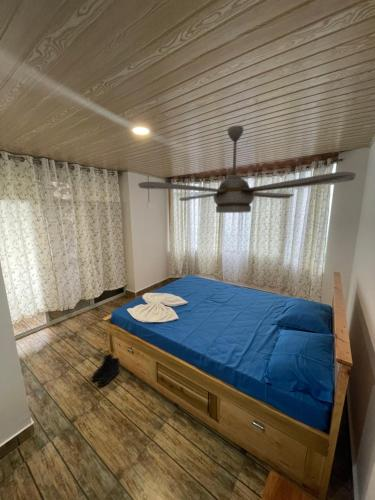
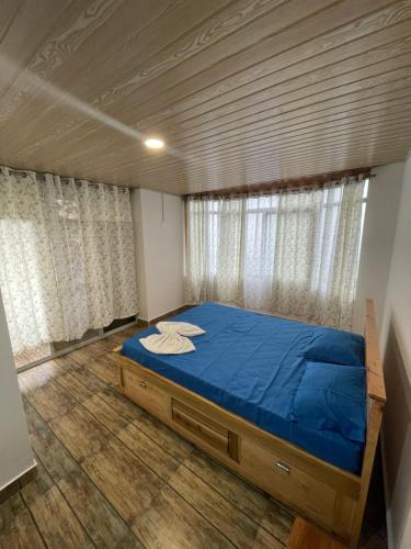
- boots (105, 367)
- ceiling fan (234, 172)
